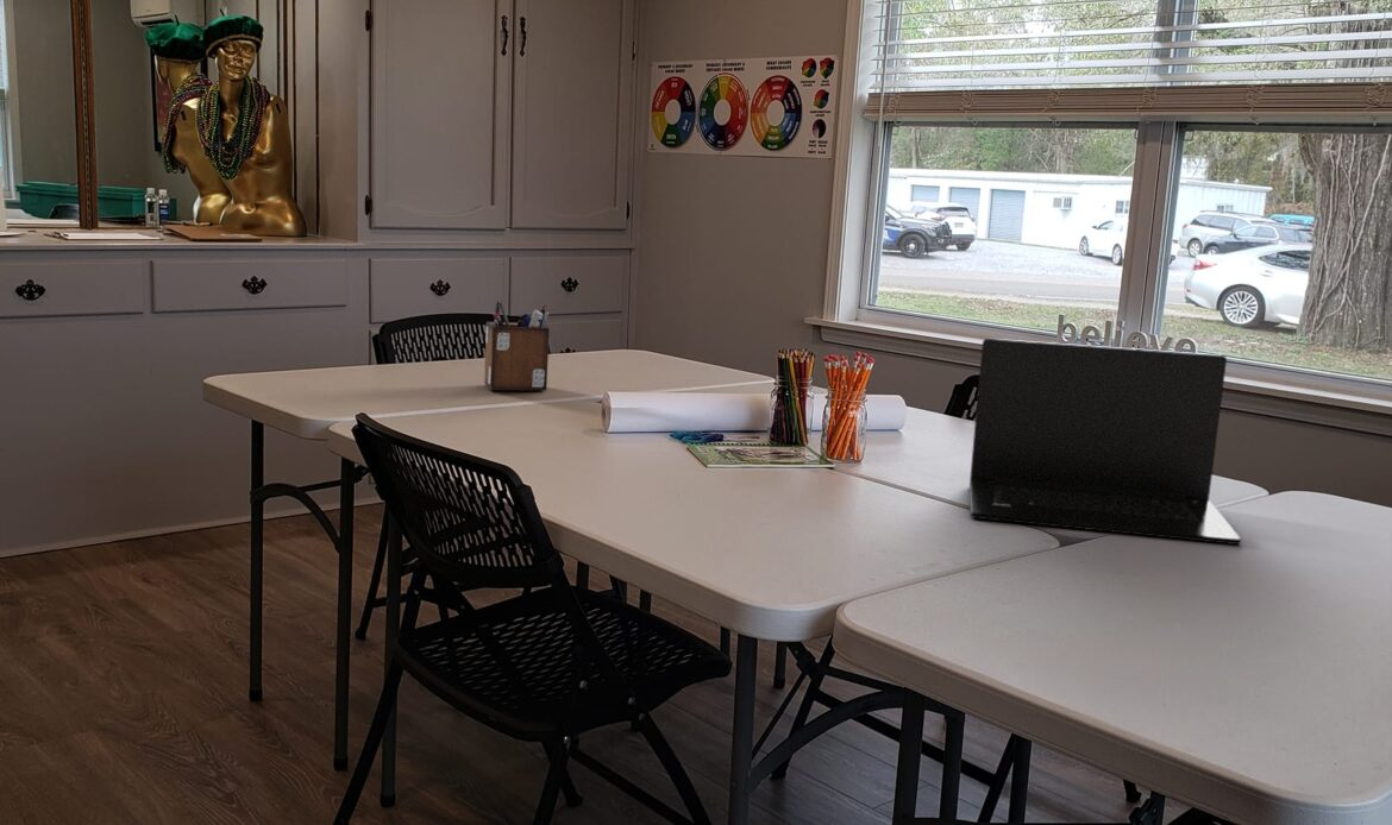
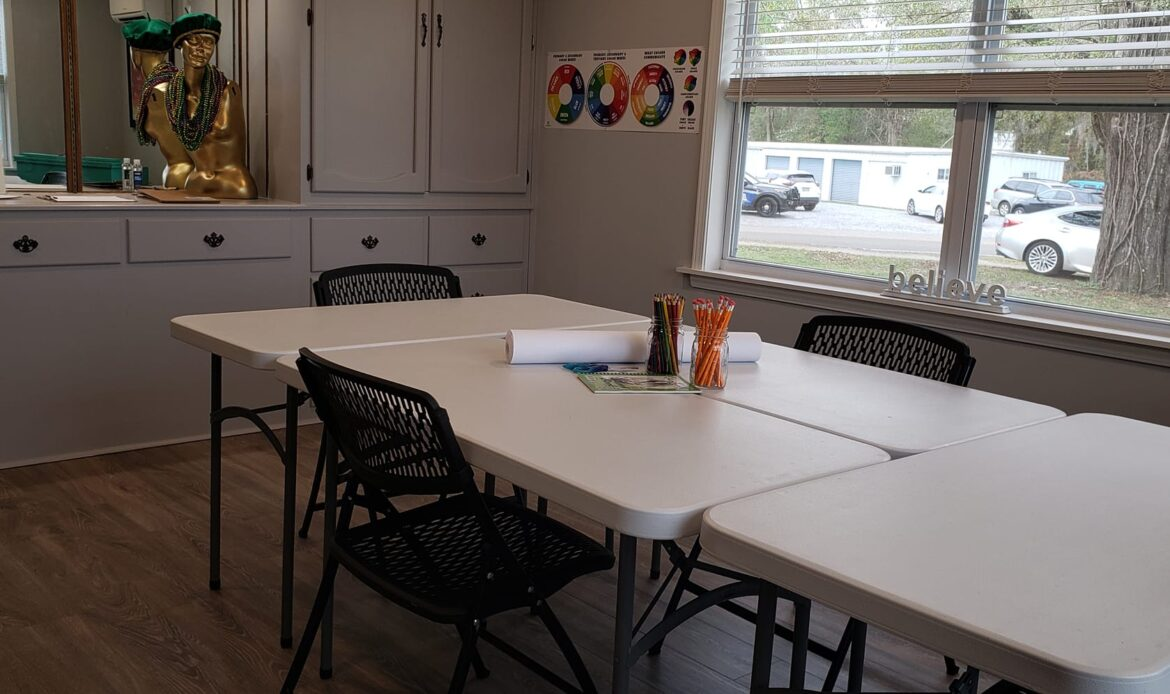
- desk organizer (516, 344)
- laptop (1102, 434)
